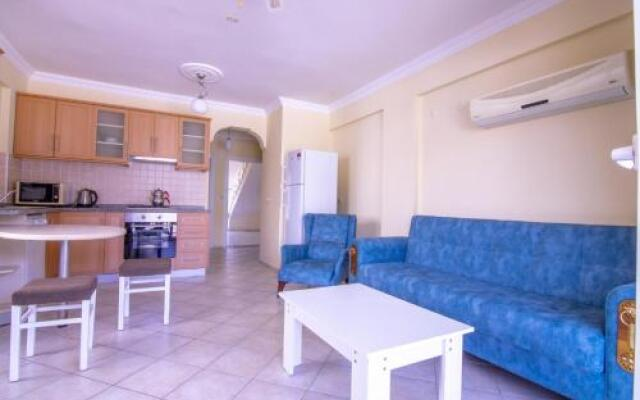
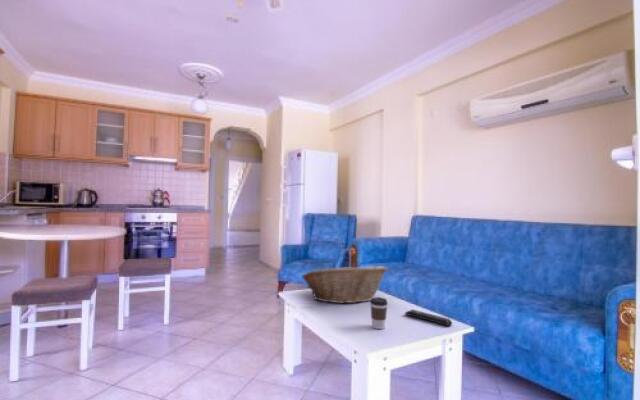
+ fruit basket (344, 279)
+ coffee cup (378, 313)
+ remote control (427, 317)
